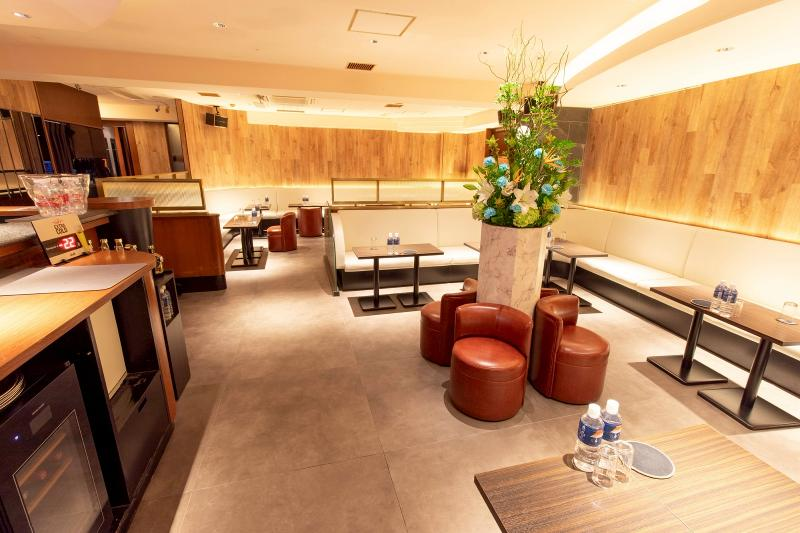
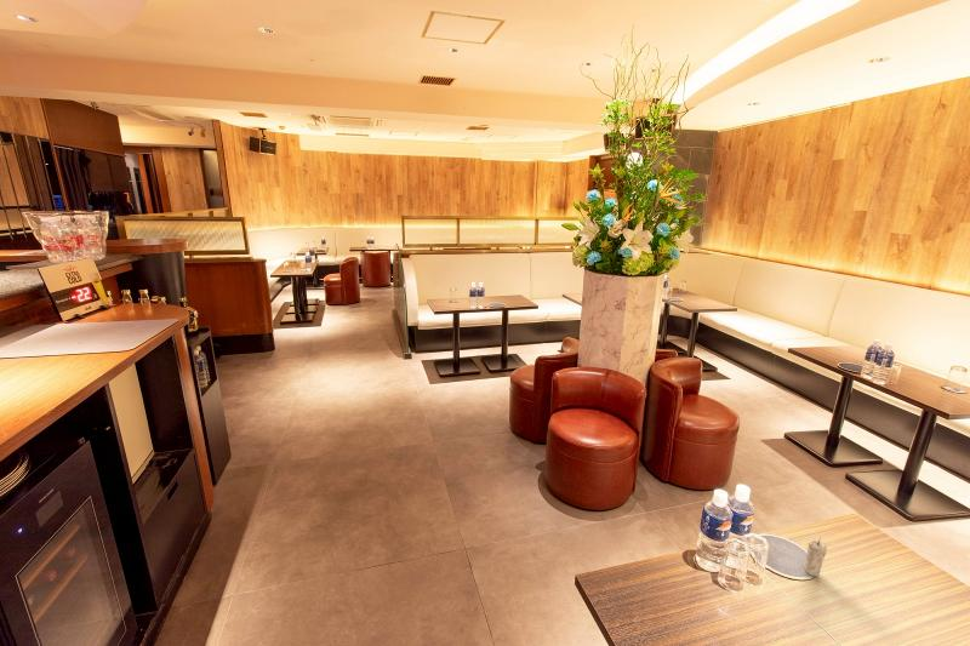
+ candle (815, 554)
